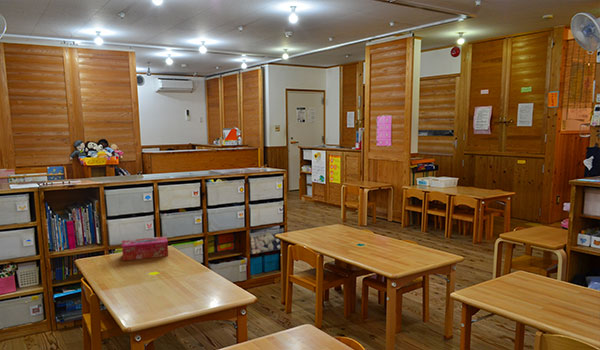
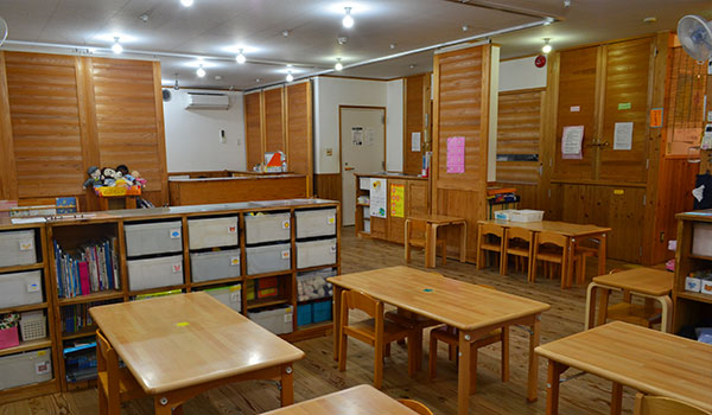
- tissue box (145, 248)
